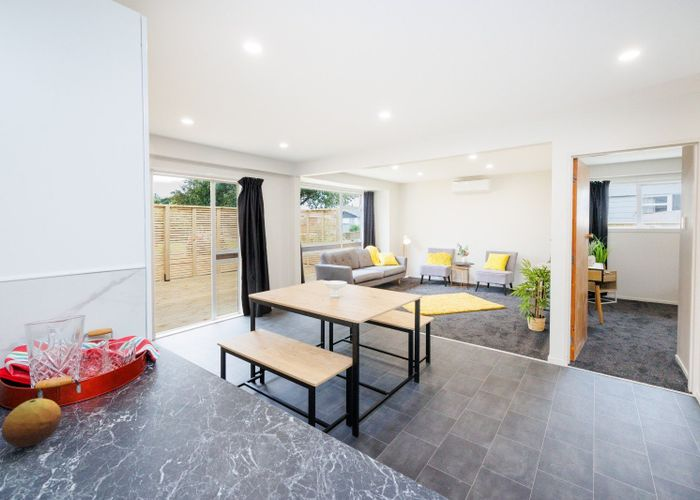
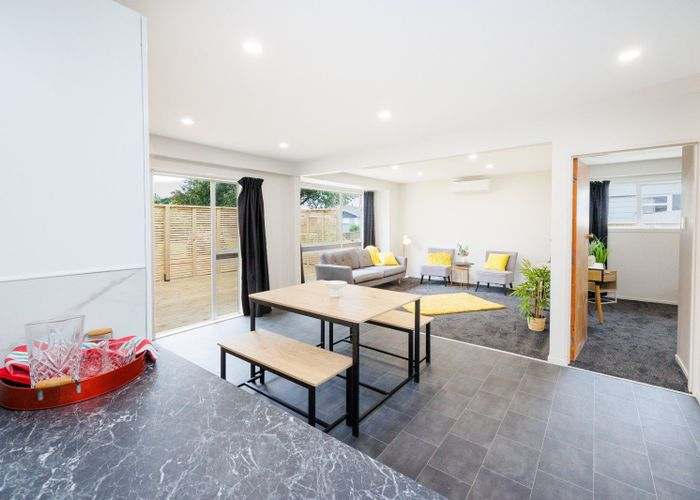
- fruit (32, 421)
